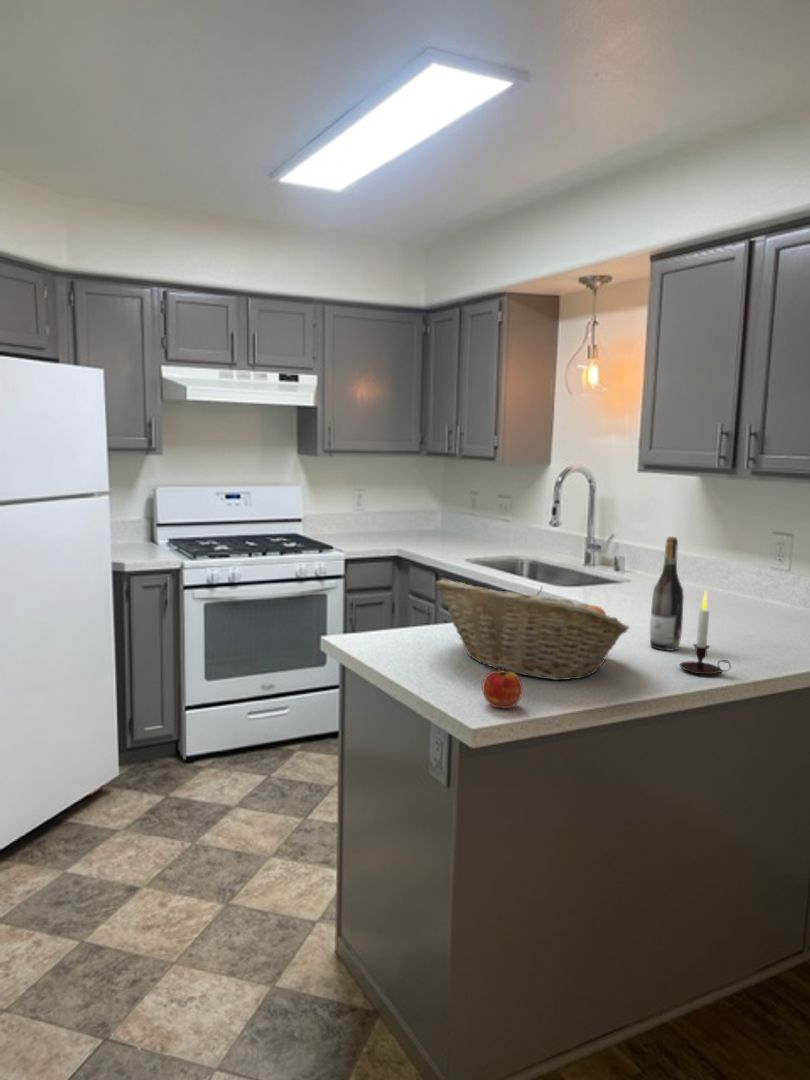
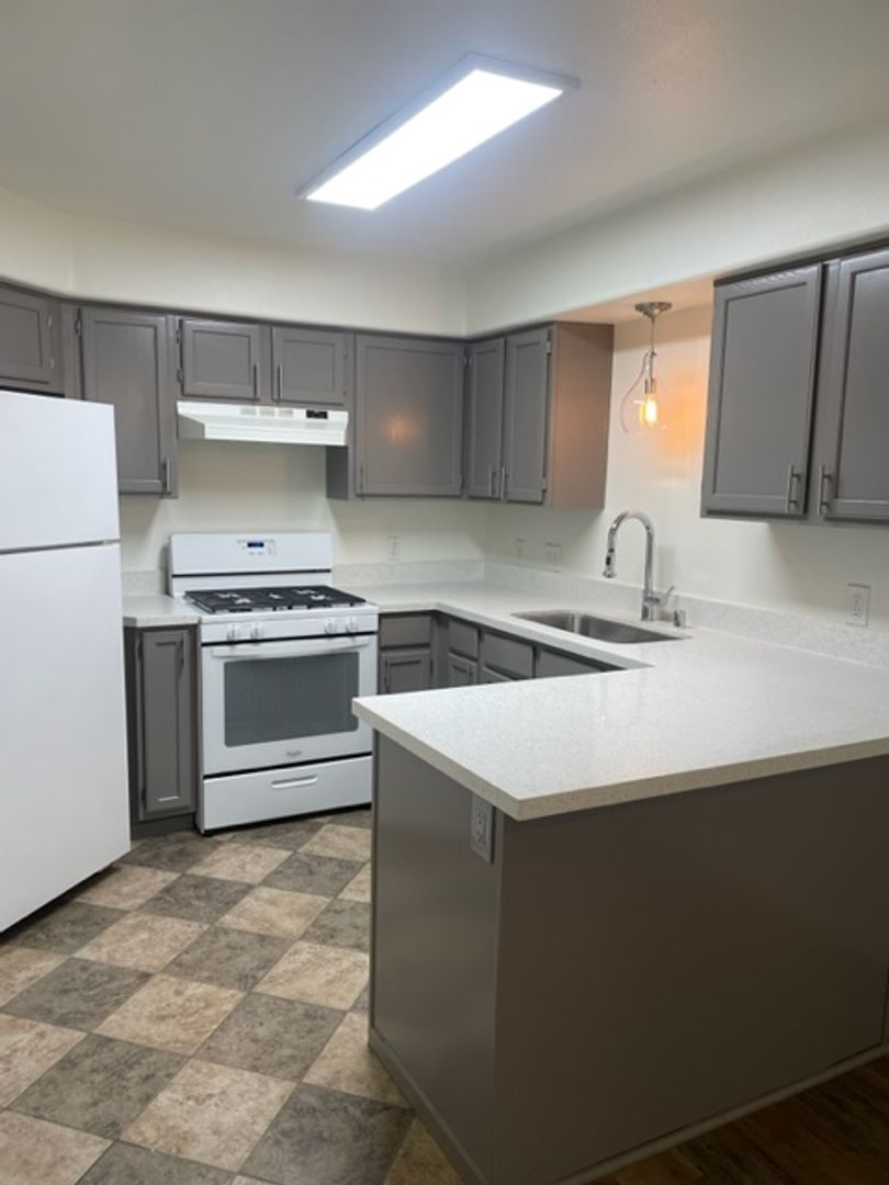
- candle (707, 631)
- apple (502, 687)
- wine bottle (668, 592)
- fruit basket (527, 620)
